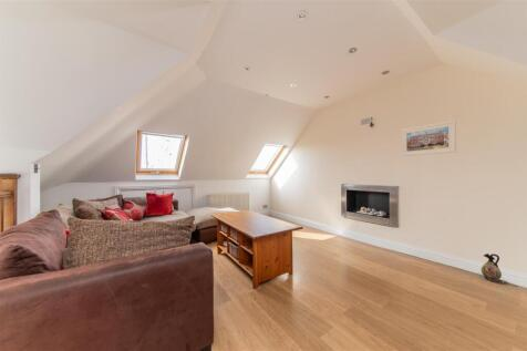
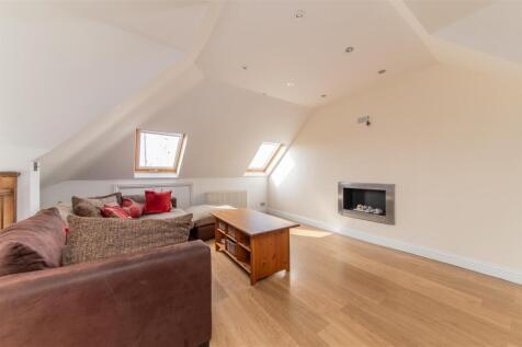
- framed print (426, 140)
- ceramic jug (492, 266)
